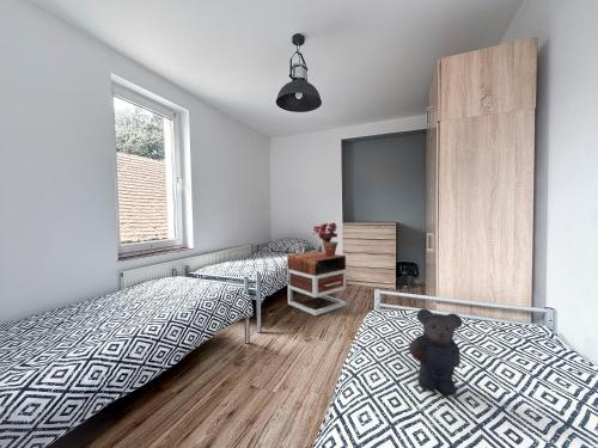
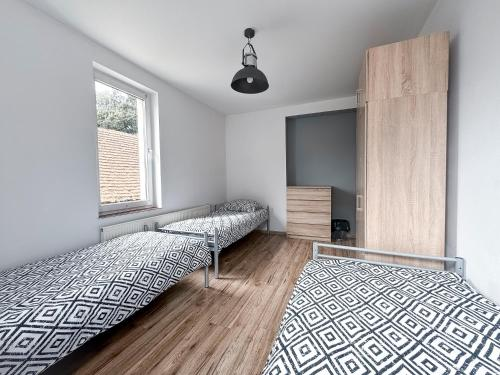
- bear (432, 344)
- potted plant (327, 239)
- nightstand (317, 280)
